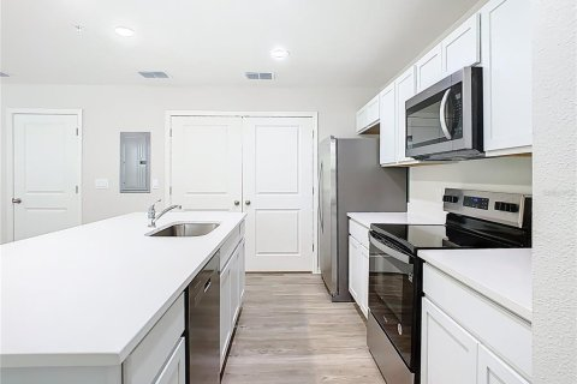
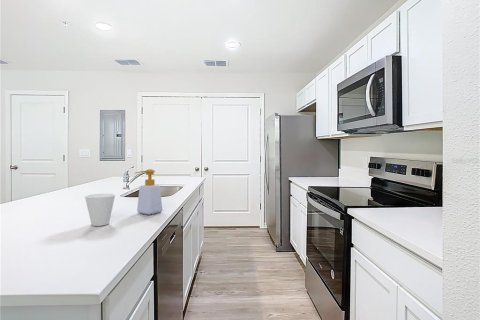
+ soap bottle (146, 191)
+ cup (100, 209)
